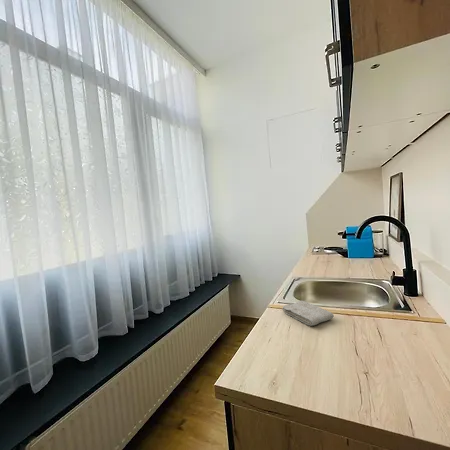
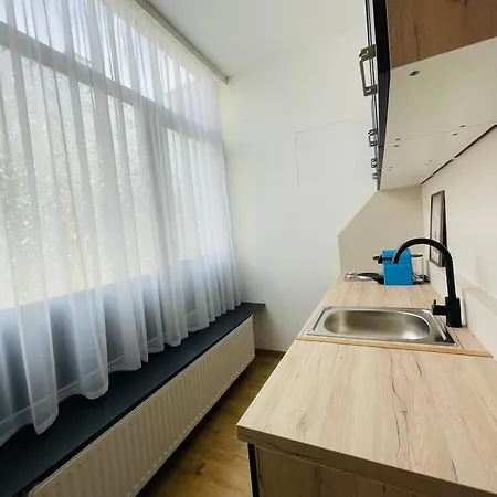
- washcloth (306, 311)
